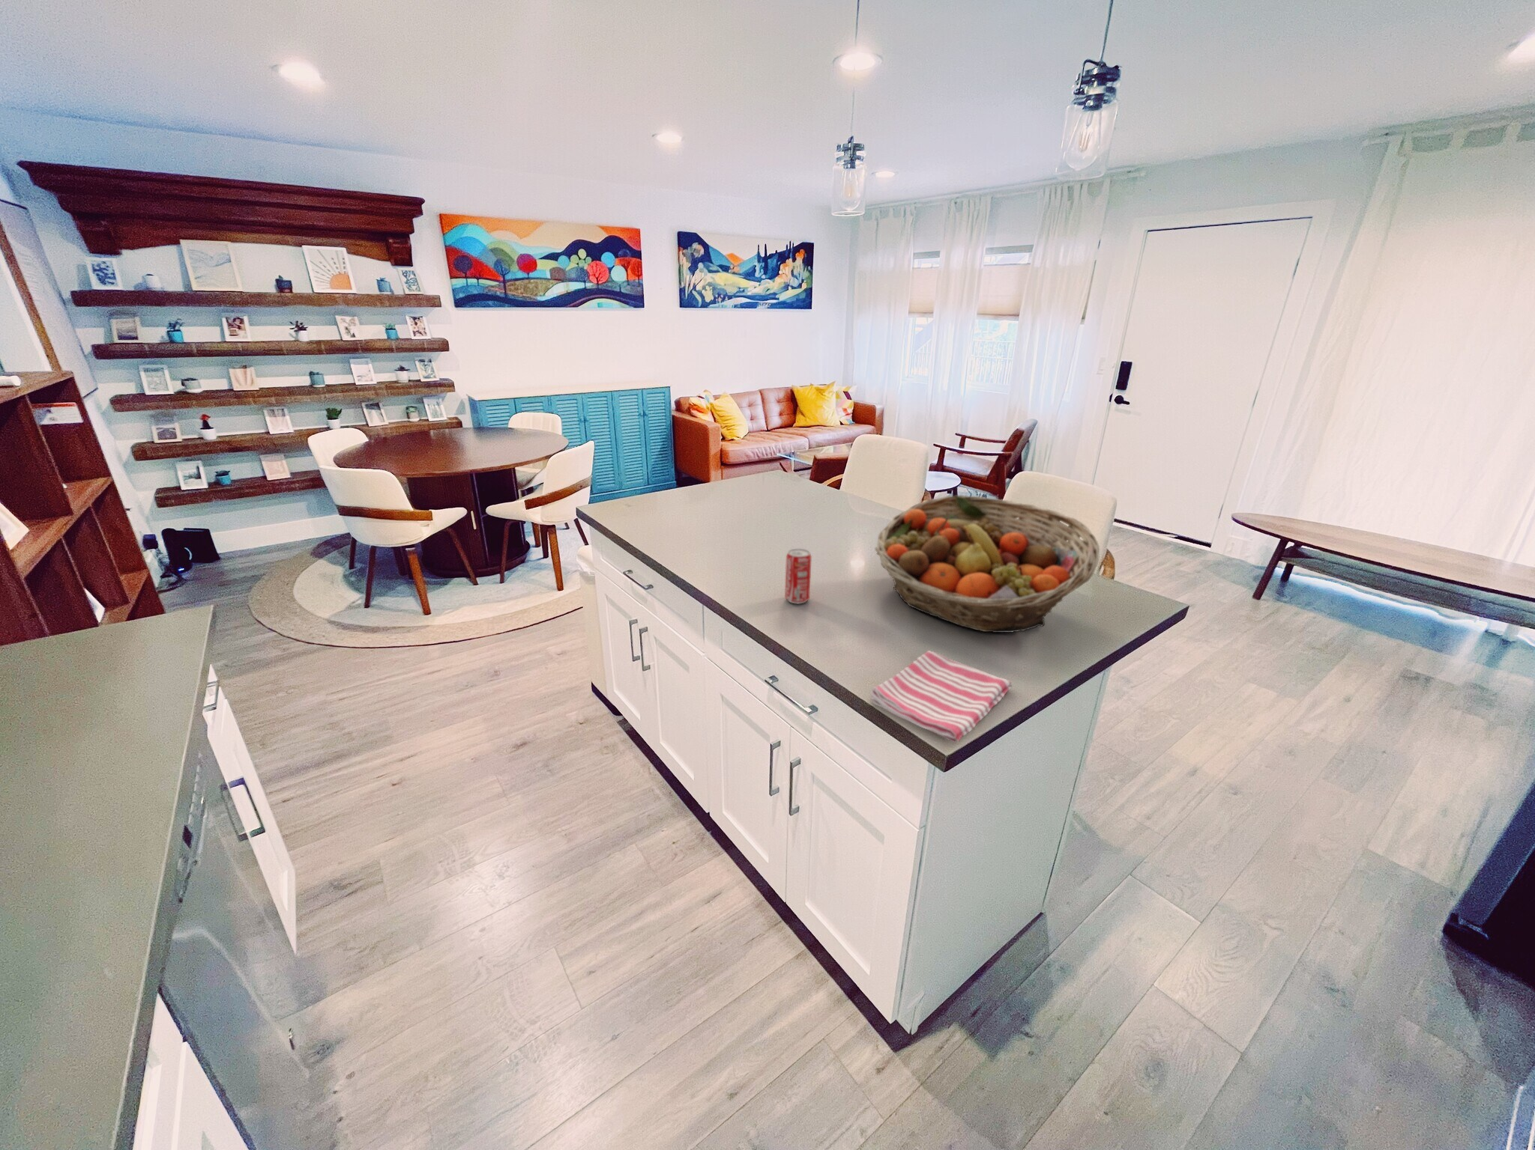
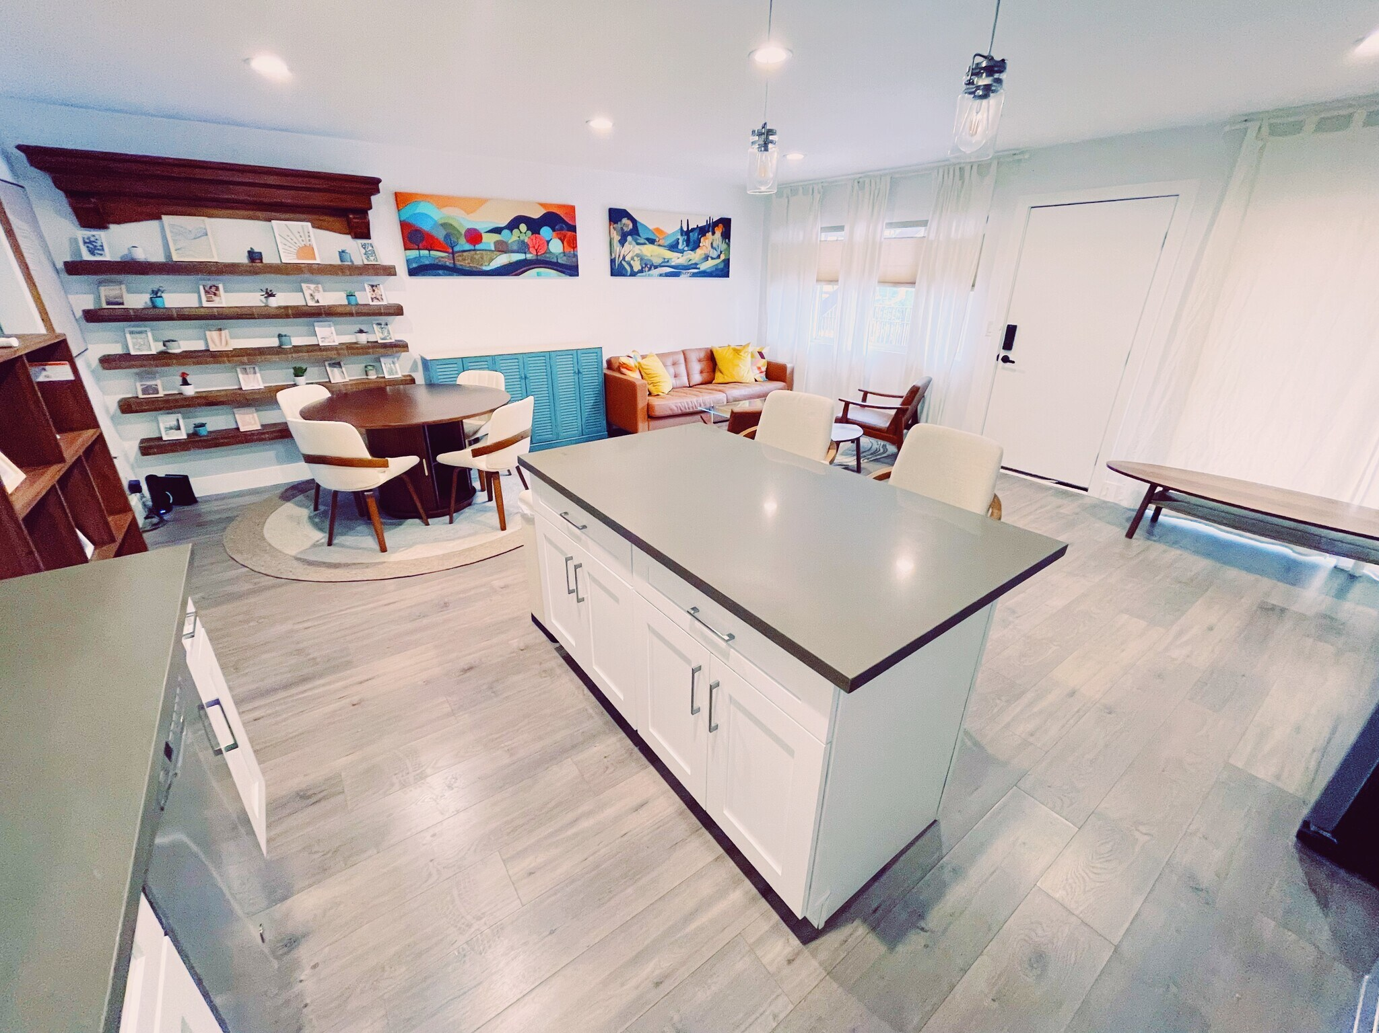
- fruit basket (978, 558)
- beverage can (798, 576)
- dish towel (942, 689)
